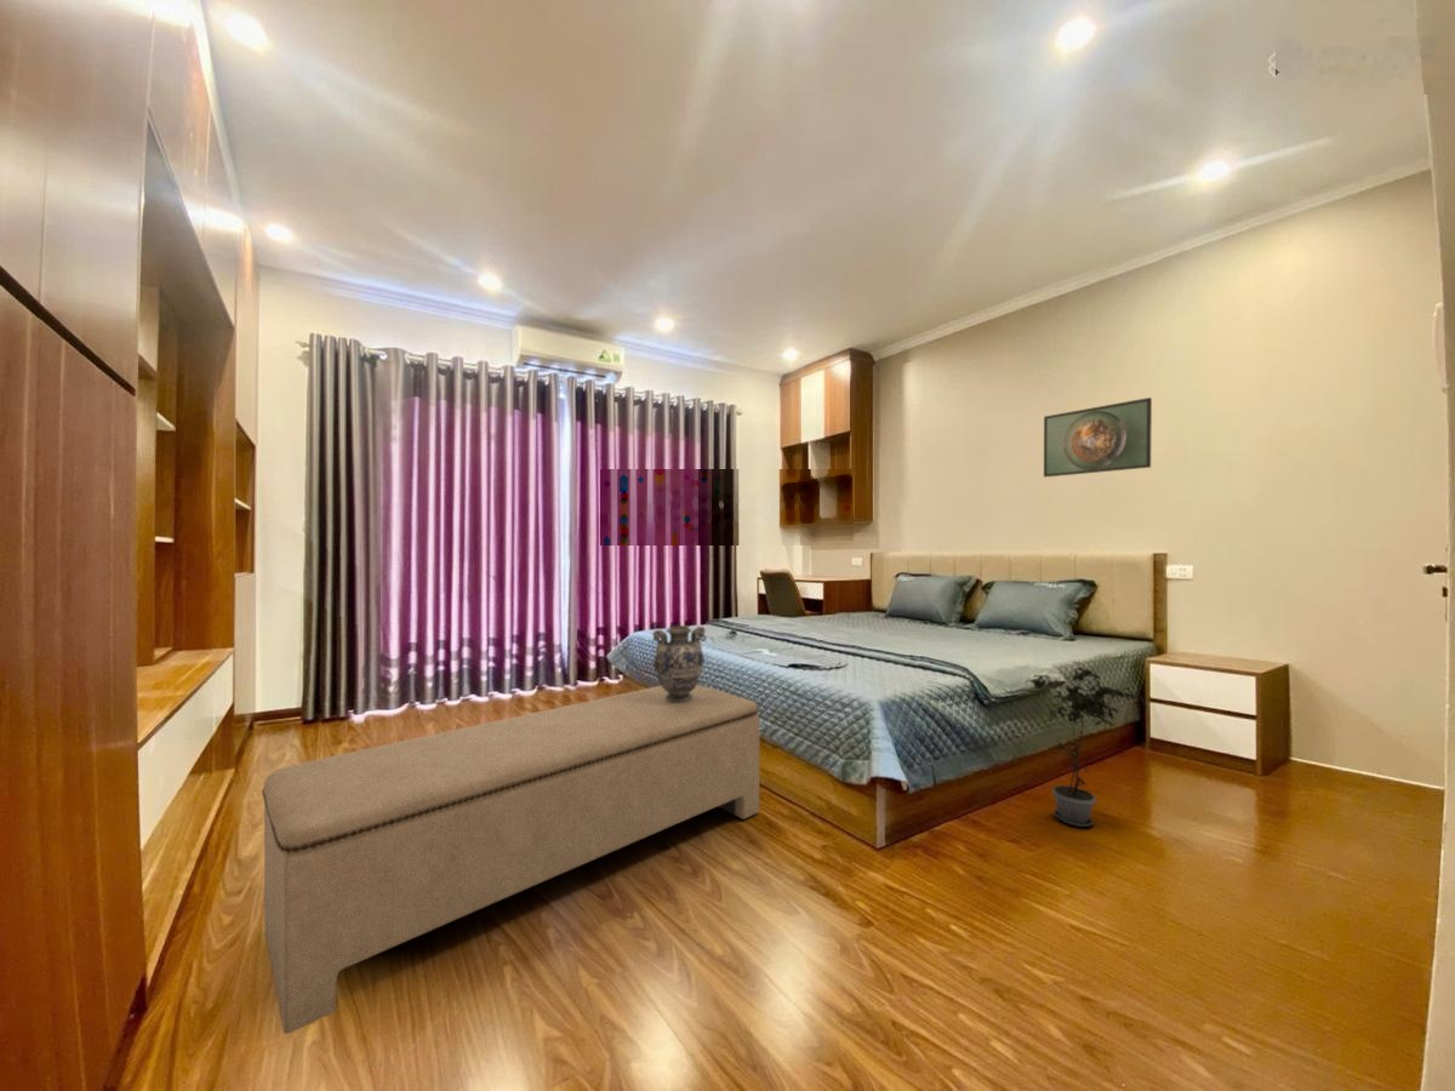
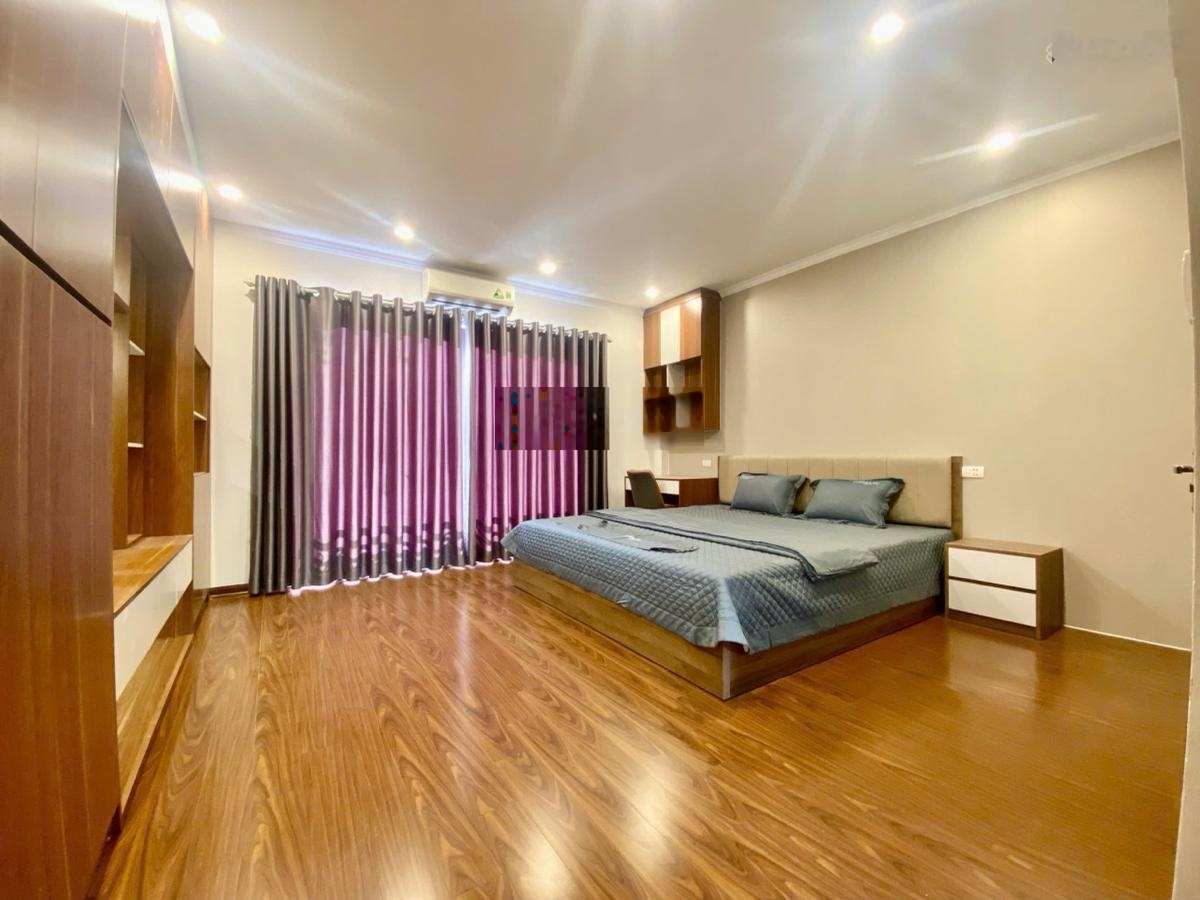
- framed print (1094, 440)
- potted plant (1078, 743)
- decorative vase (679, 662)
- bench (557, 793)
